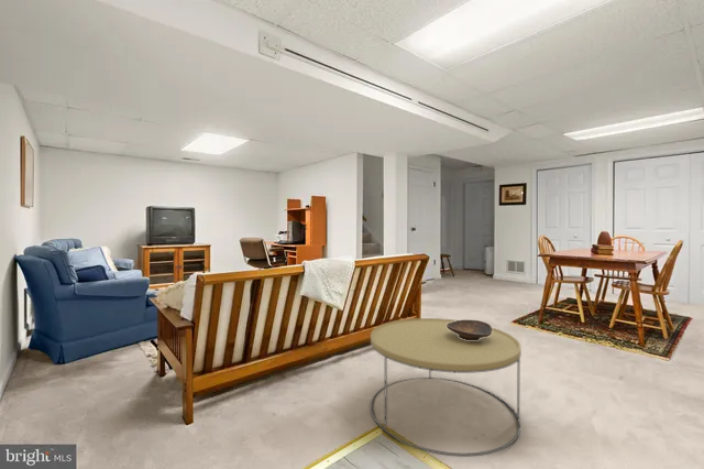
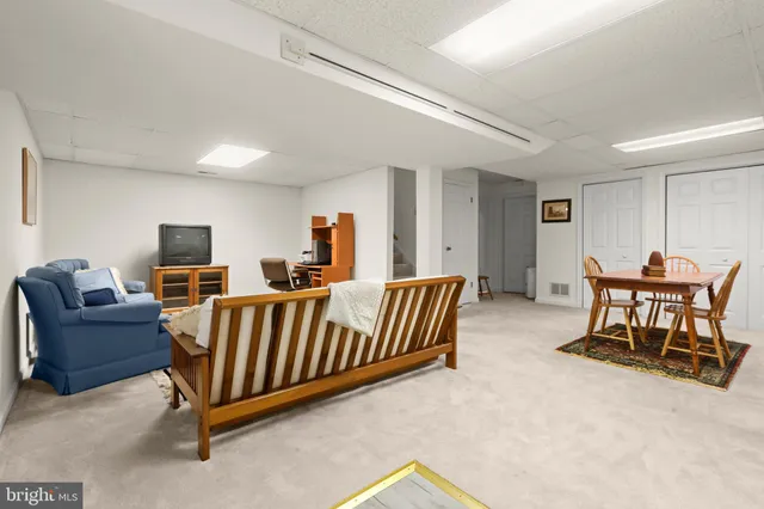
- decorative bowl (469, 328)
- coffee table (441, 371)
